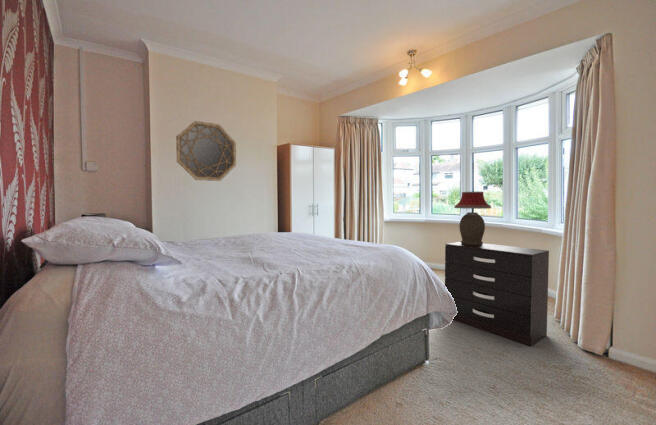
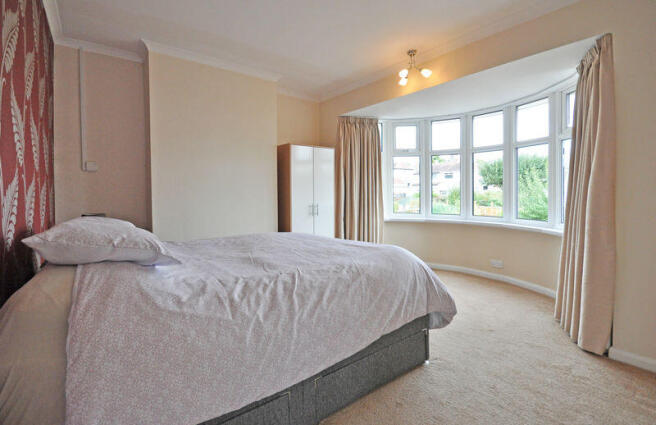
- table lamp (472, 217)
- home mirror (207, 151)
- dresser (491, 286)
